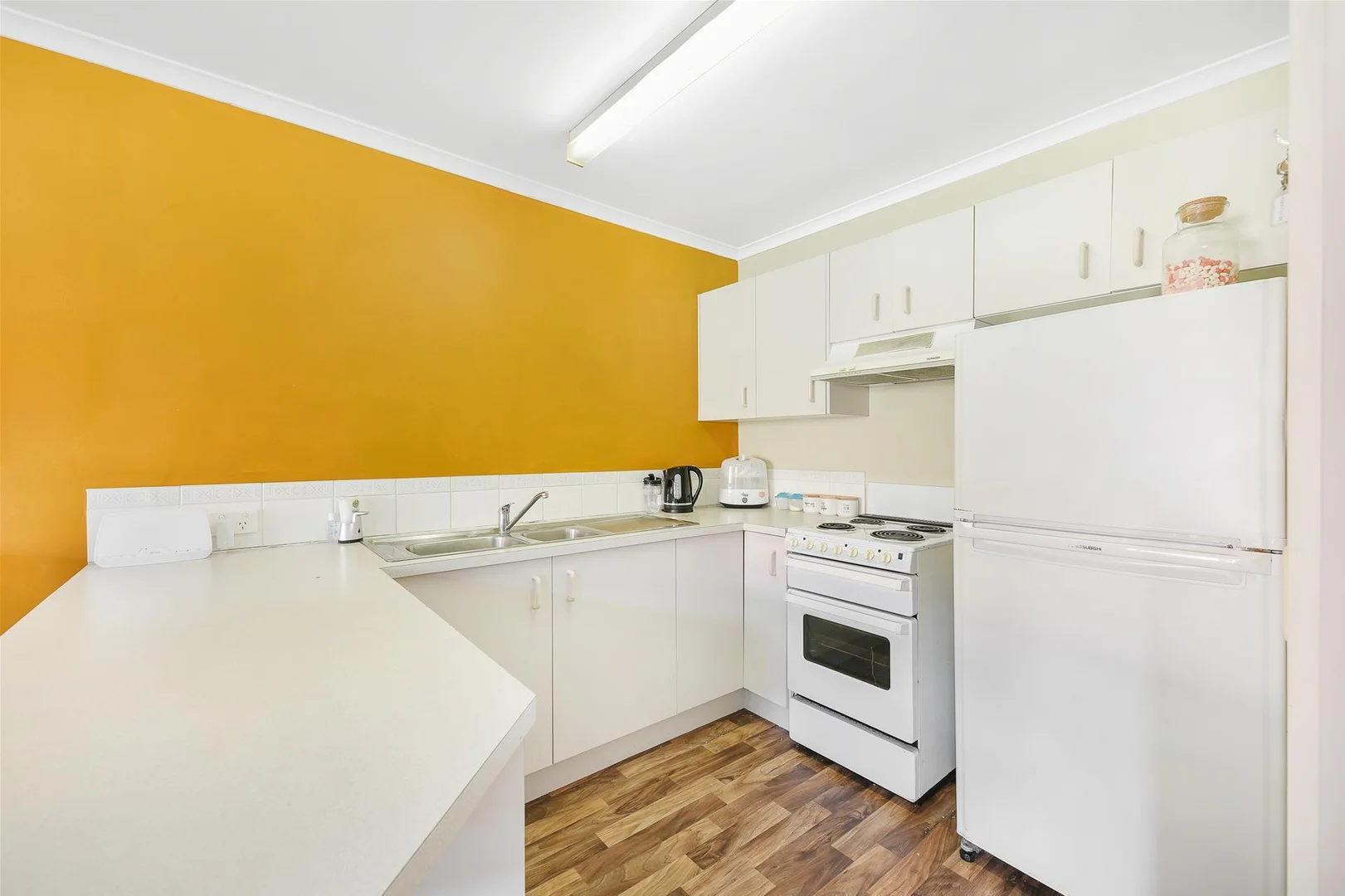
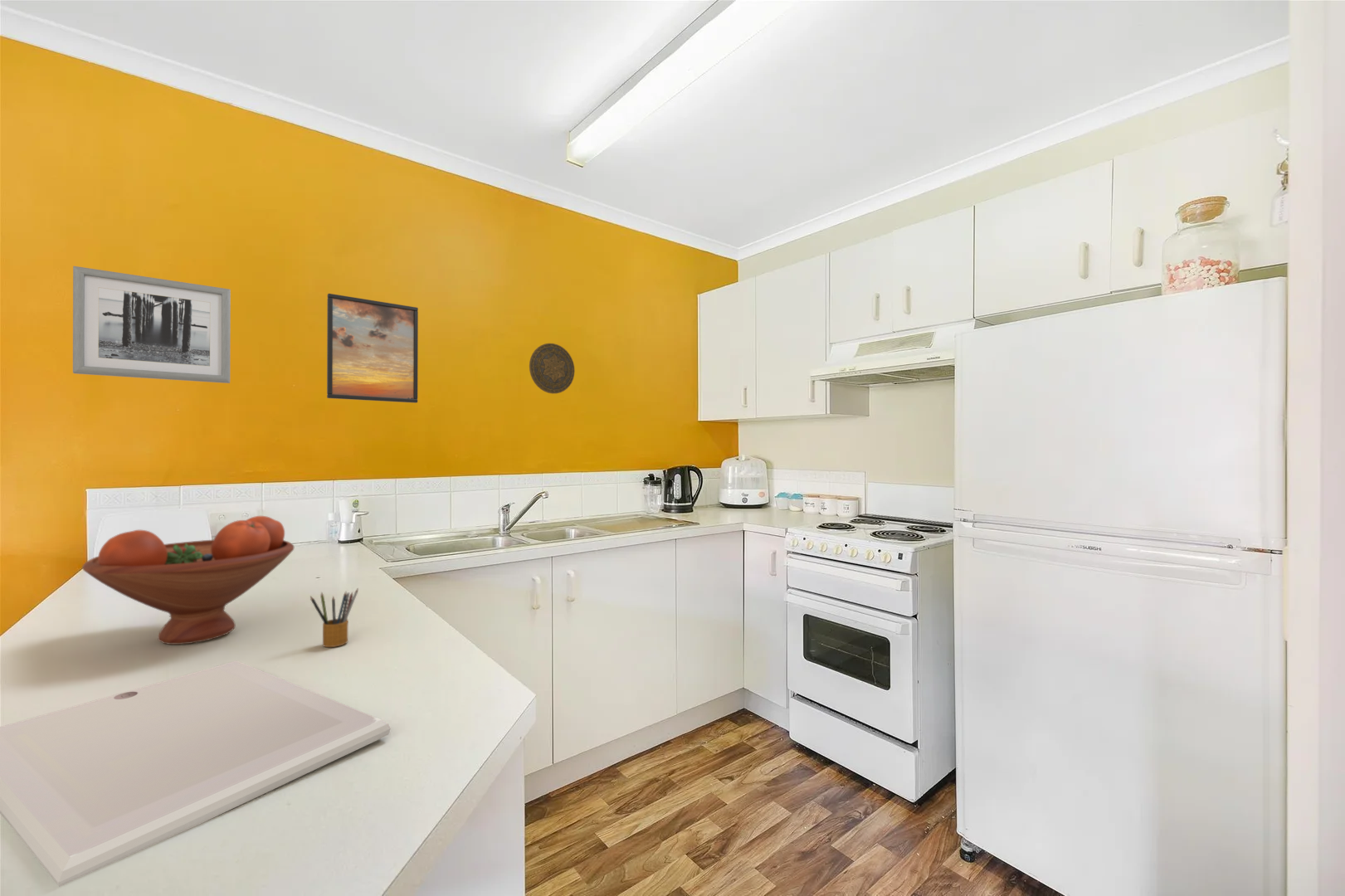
+ decorative plate (553, 368)
+ fruit bowl (197, 577)
+ wall art (157, 329)
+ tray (179, 736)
+ pencil box (334, 616)
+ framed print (374, 350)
